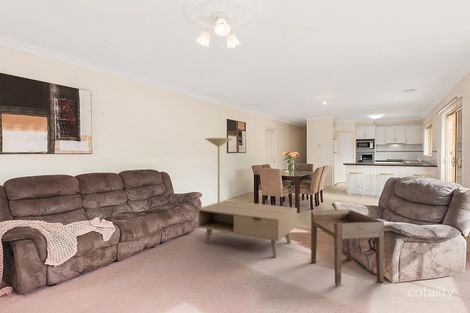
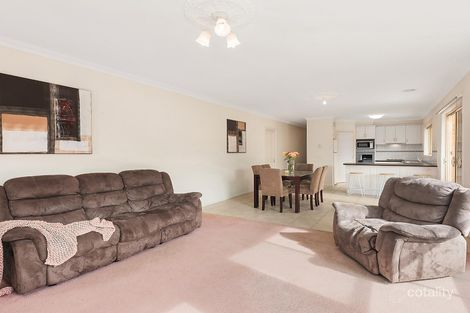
- side table (341, 243)
- candle holder (218, 172)
- coffee table (247, 225)
